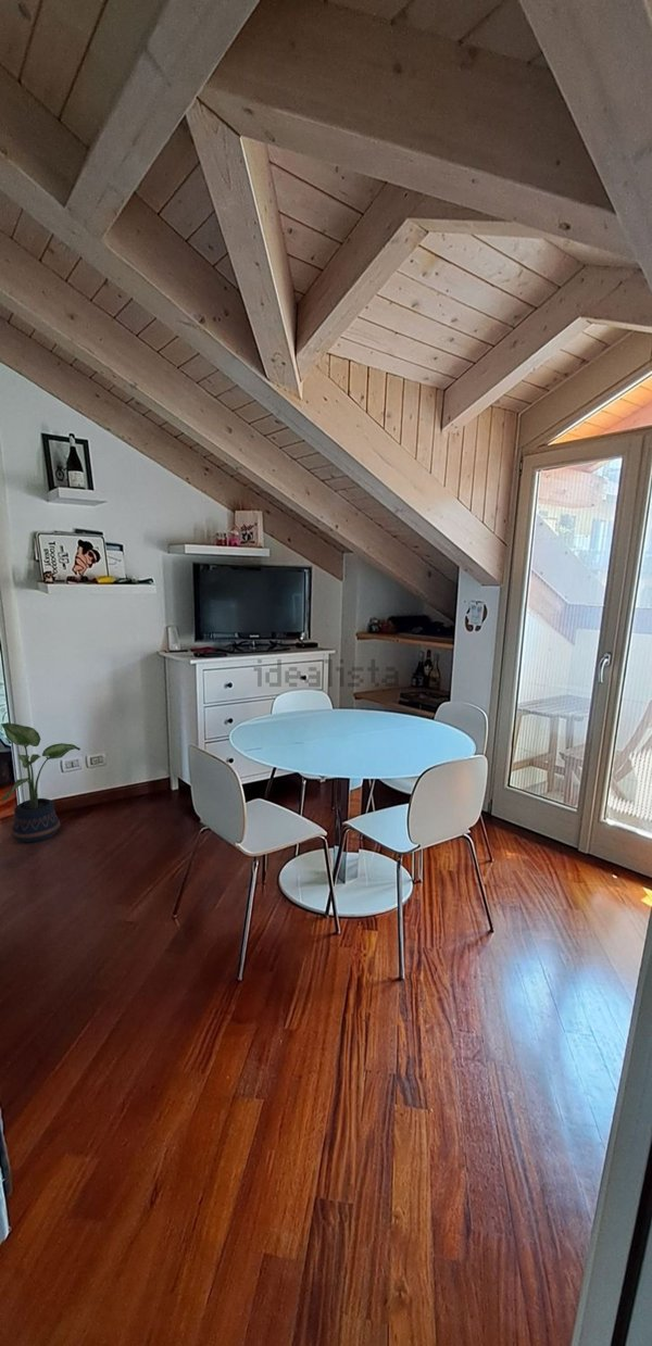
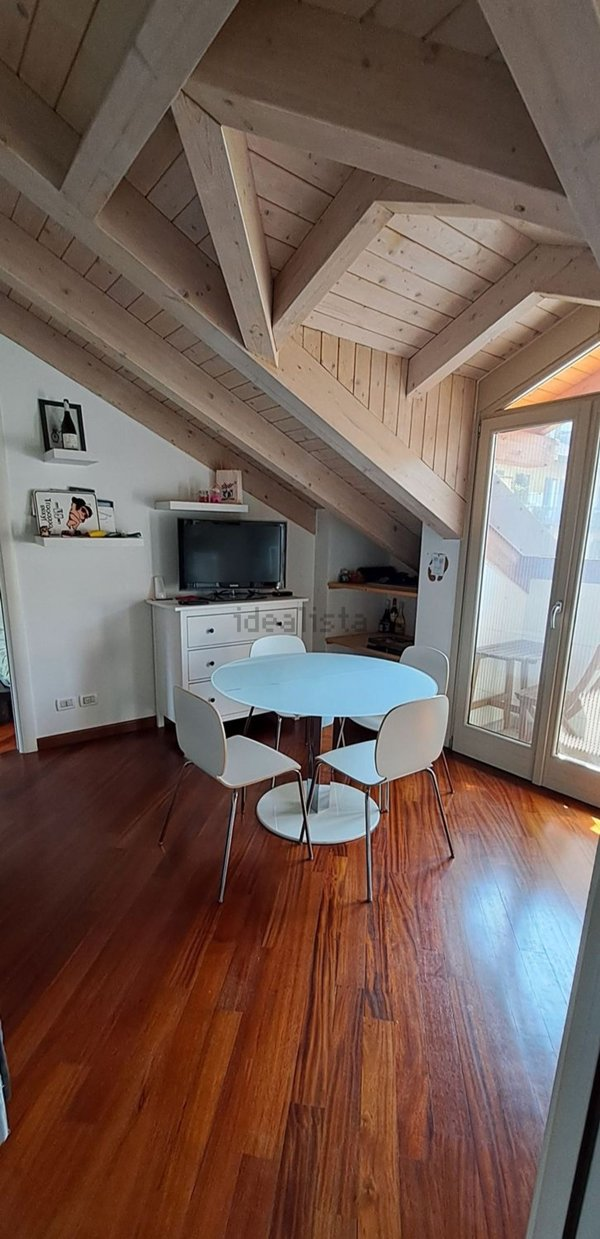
- potted plant (38, 778)
